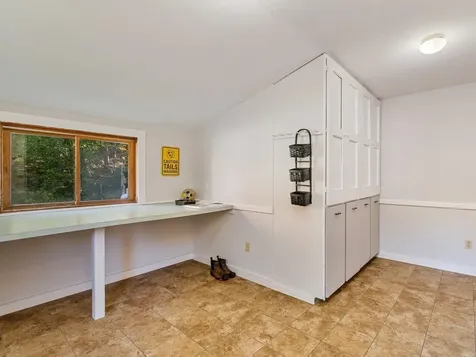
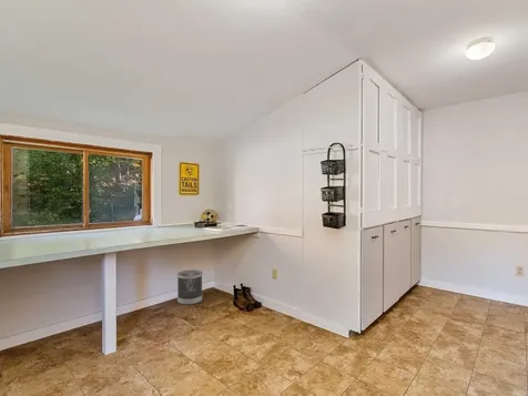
+ wastebasket (190, 286)
